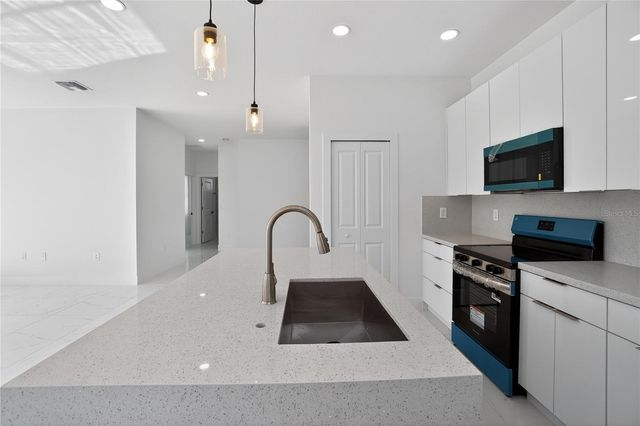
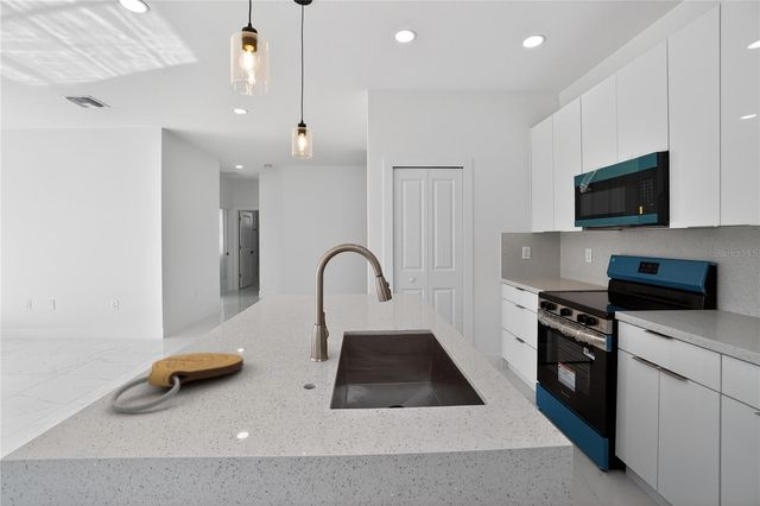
+ key chain (179, 372)
